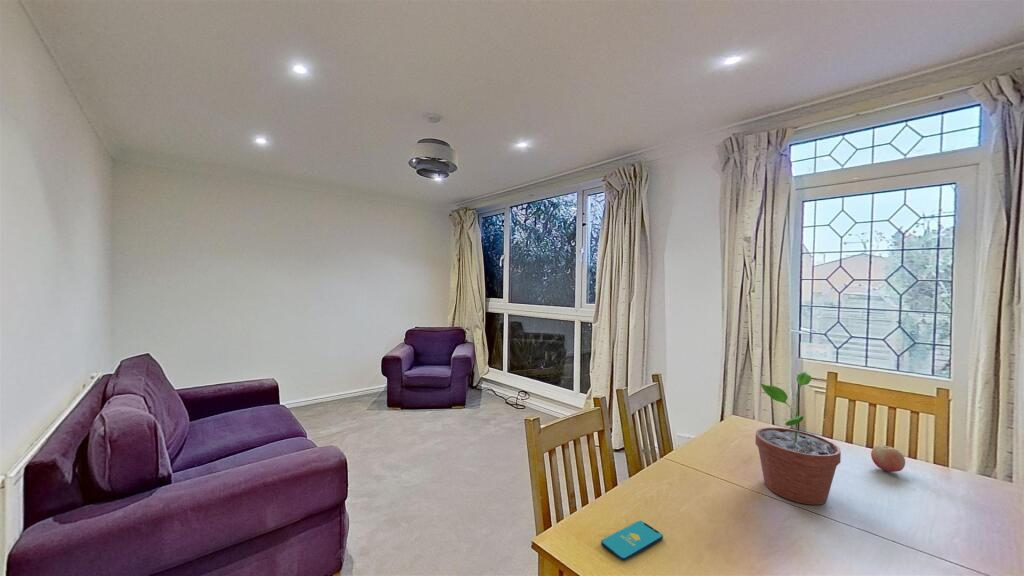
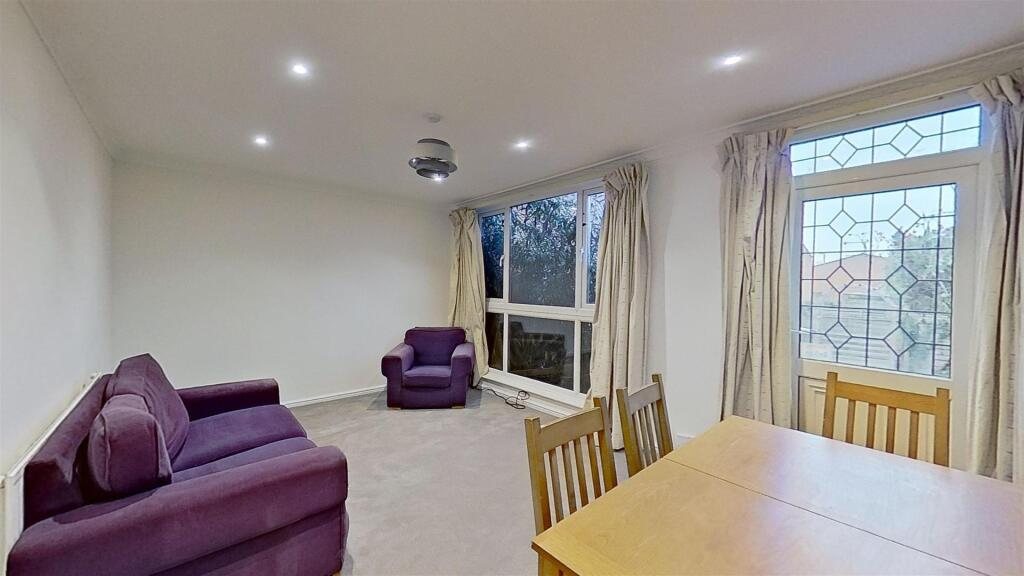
- potted plant (796, 432)
- smartphone (632, 539)
- fruit (887, 458)
